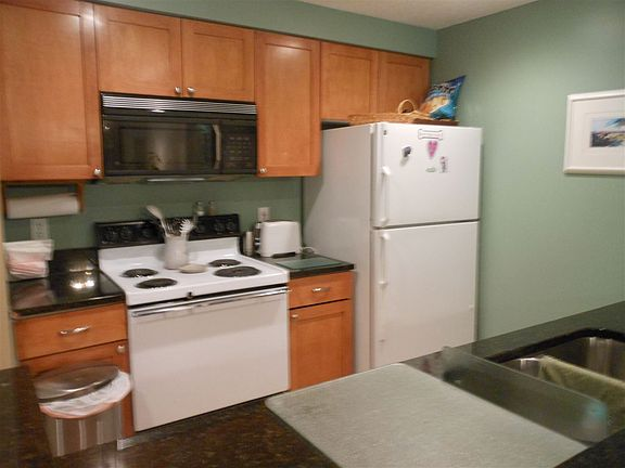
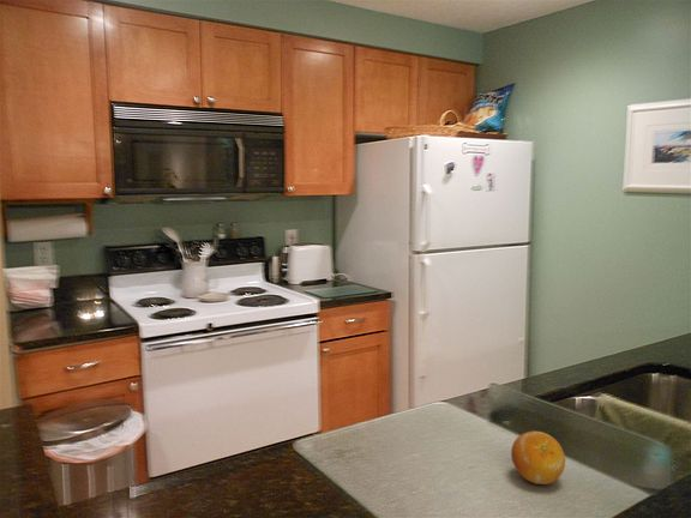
+ fruit (537, 457)
